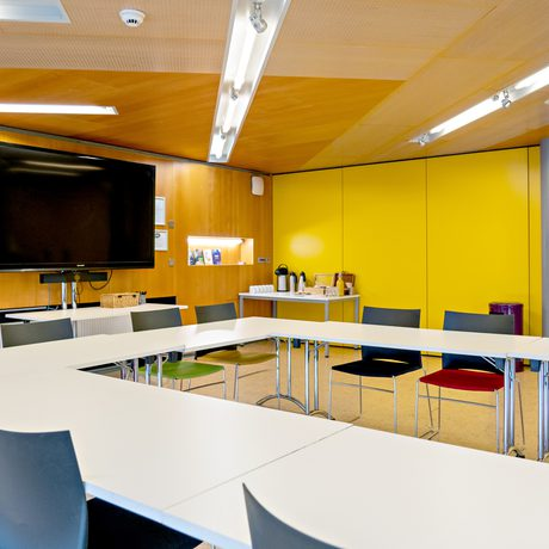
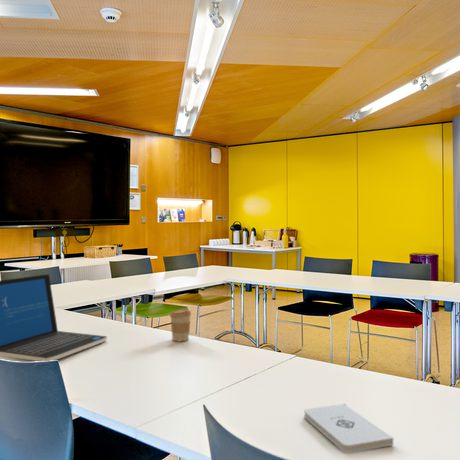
+ notepad (344, 426)
+ laptop (47, 313)
+ coffee cup (180, 324)
